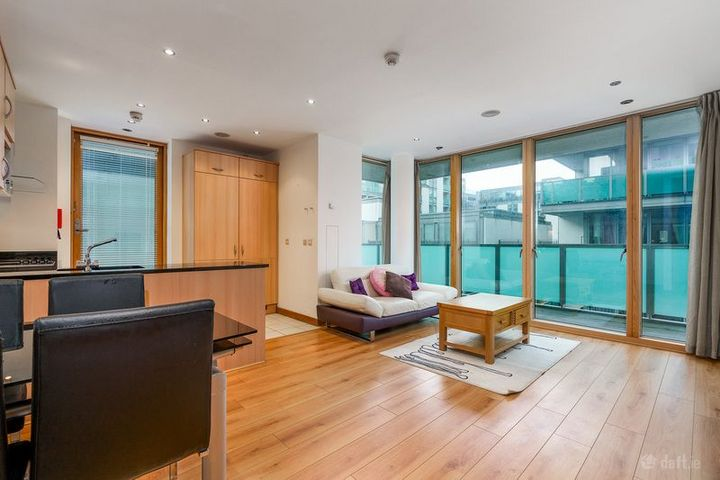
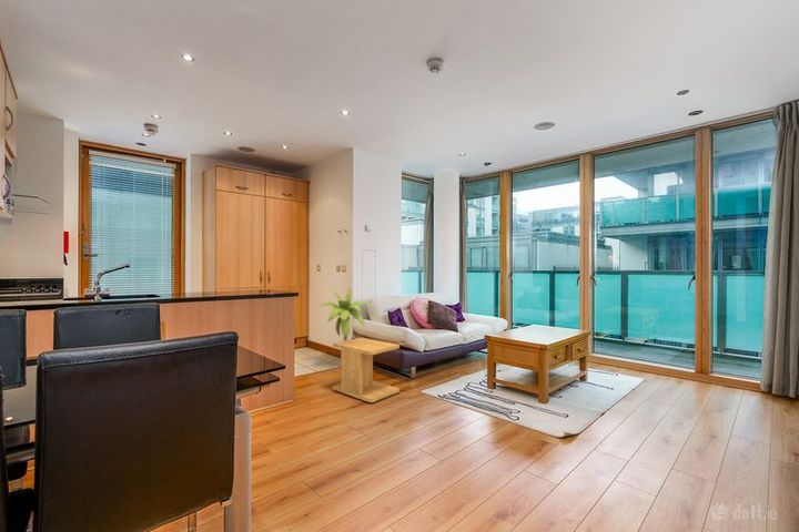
+ side table (365, 367)
+ palm tree (345, 328)
